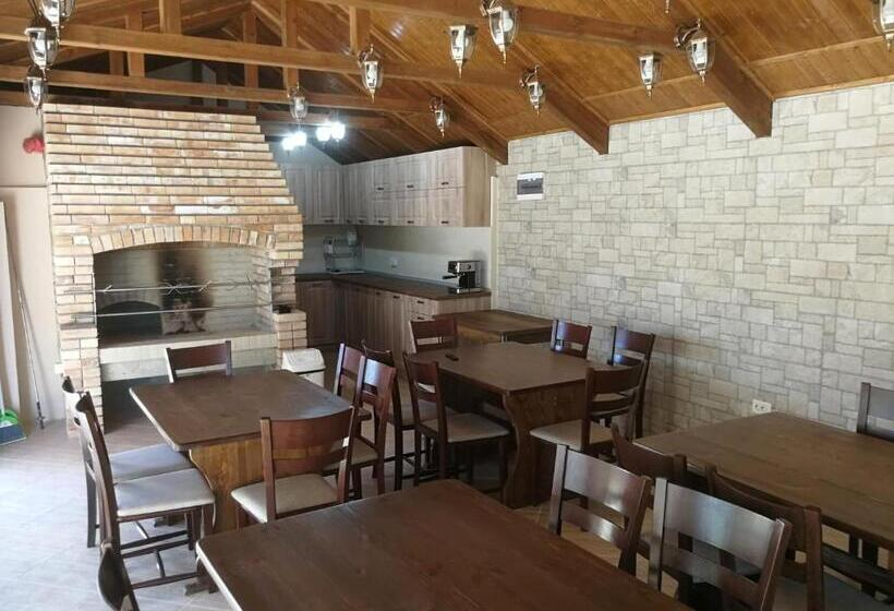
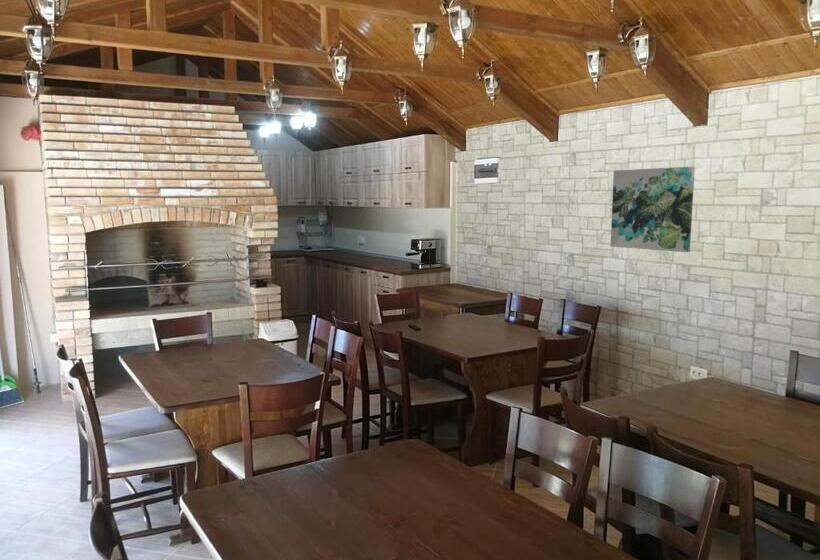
+ wall art (650, 209)
